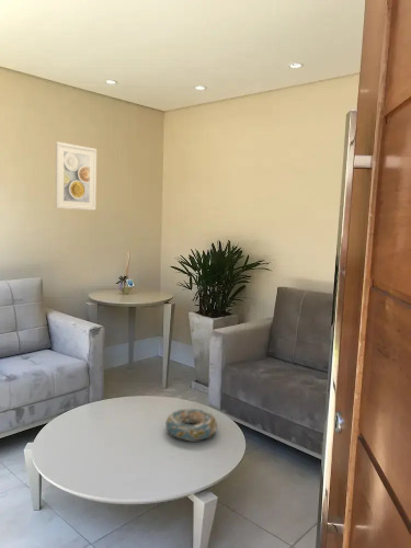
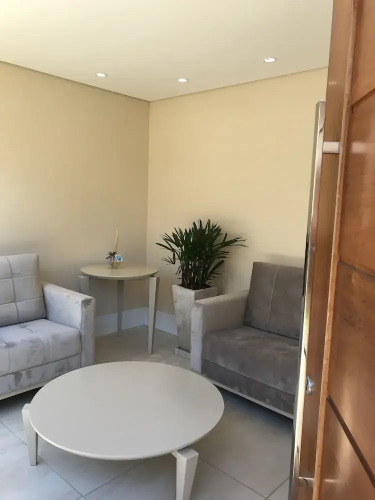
- decorative bowl (191, 422)
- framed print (76, 178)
